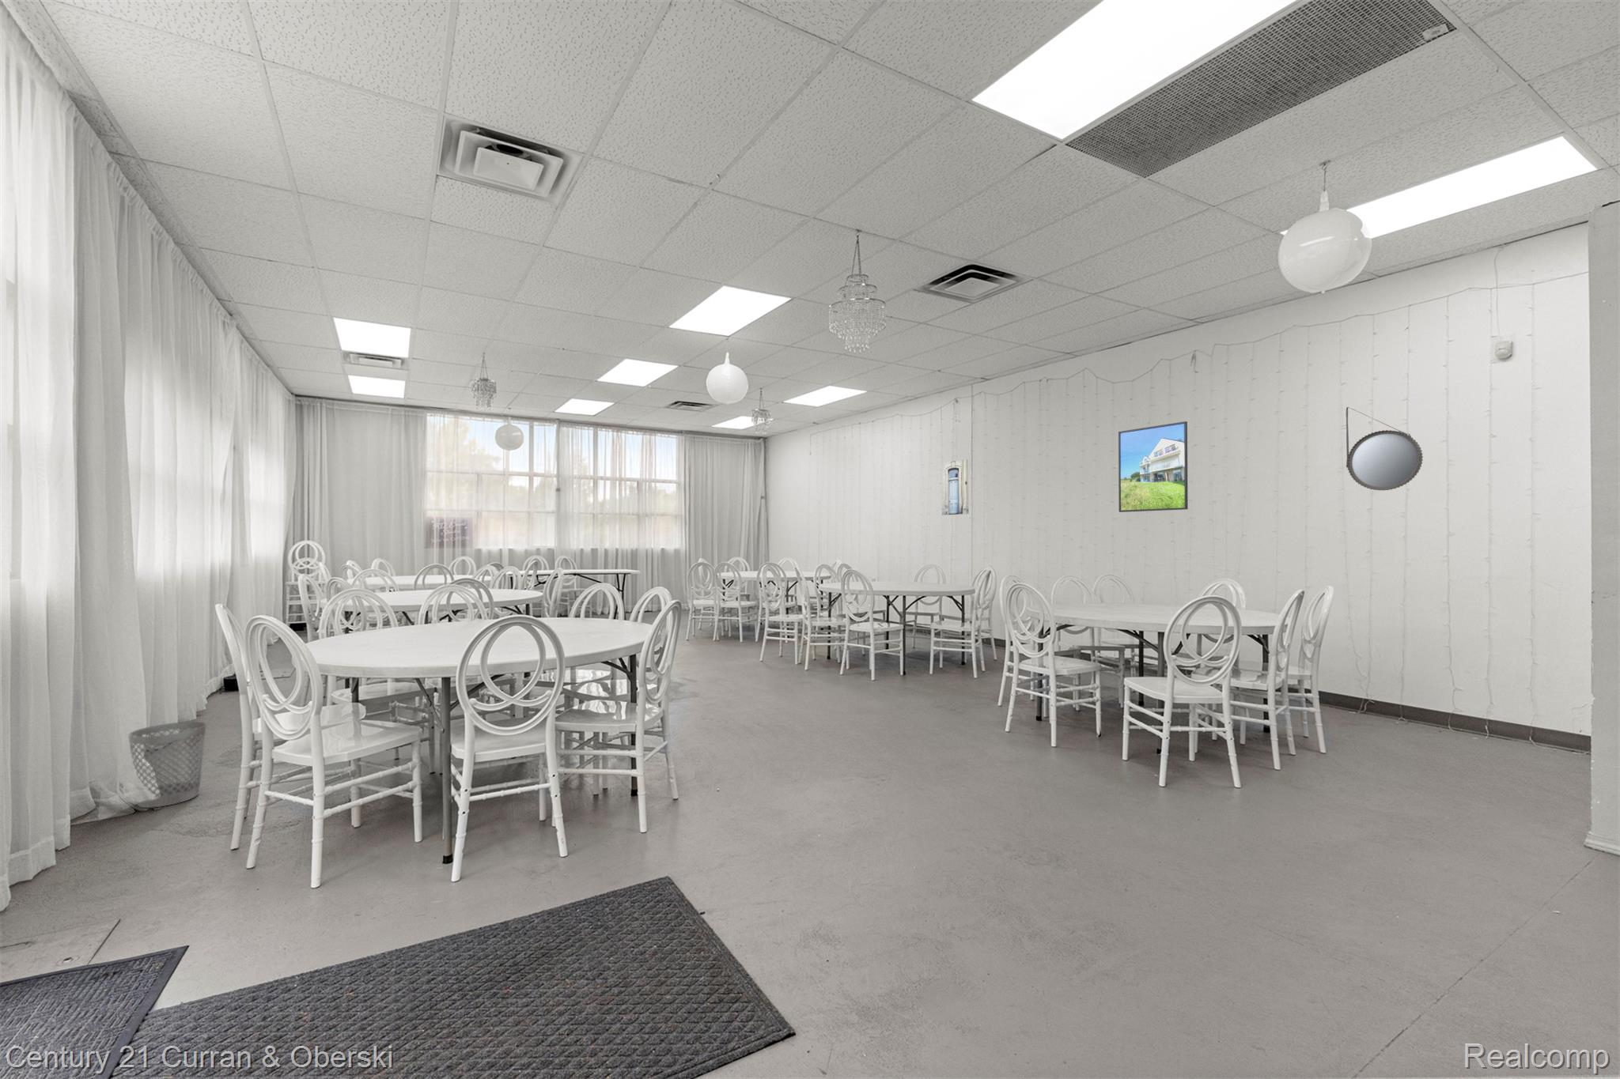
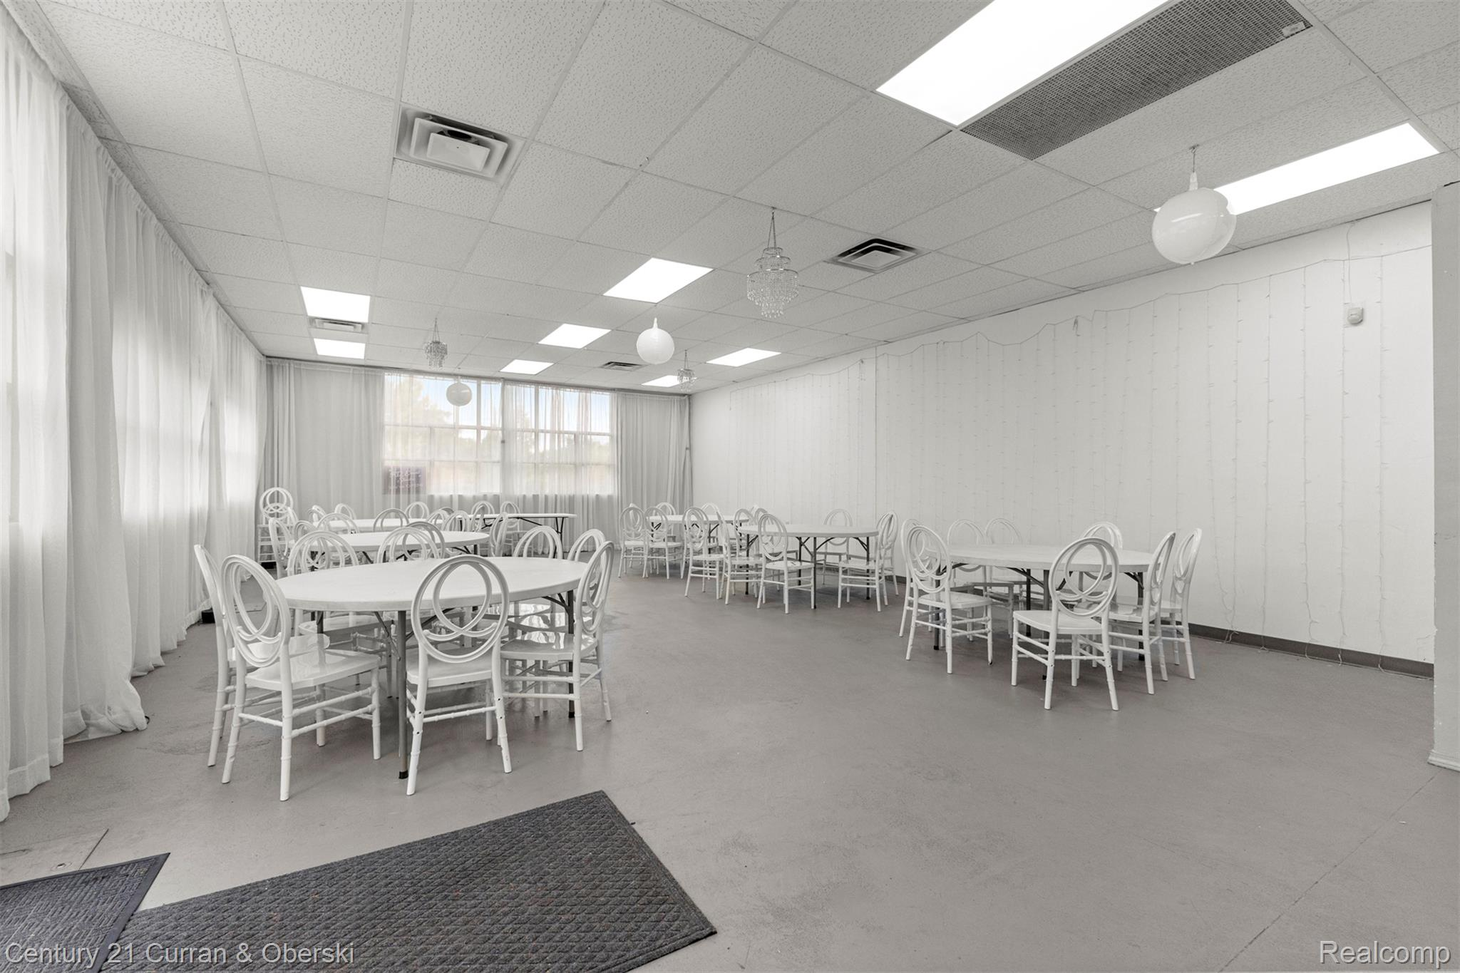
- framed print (1151, 468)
- home mirror (1382, 446)
- wastebasket (167, 763)
- wall art (955, 488)
